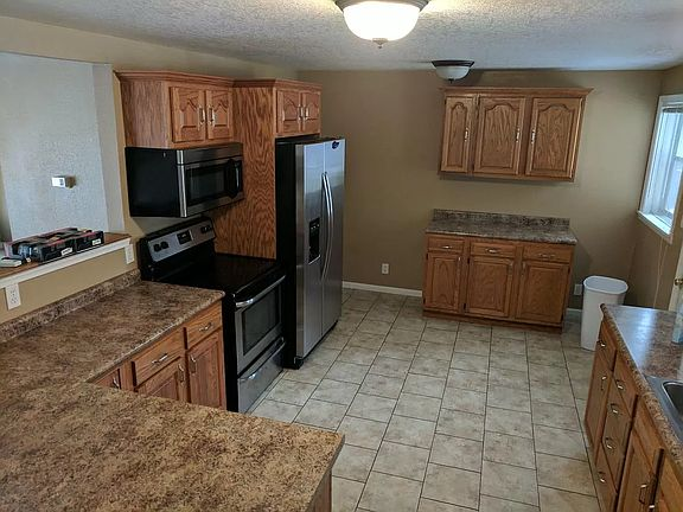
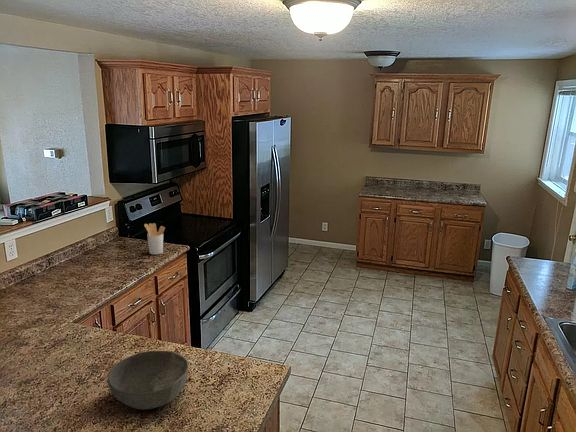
+ utensil holder (153, 237)
+ bowl (149, 383)
